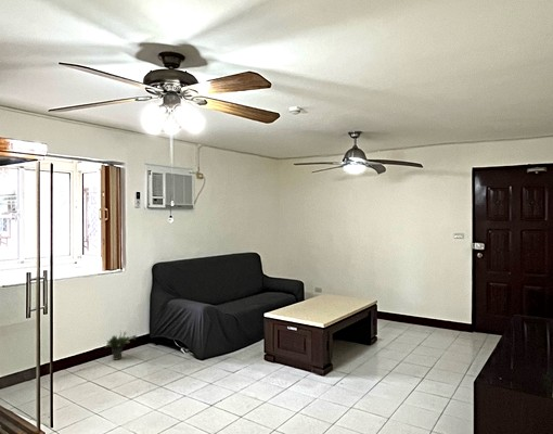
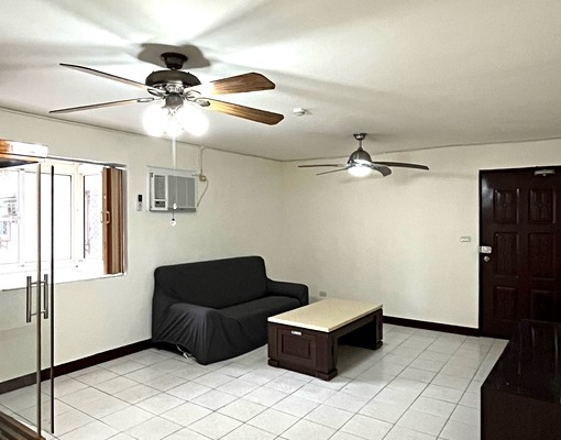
- potted plant (121, 343)
